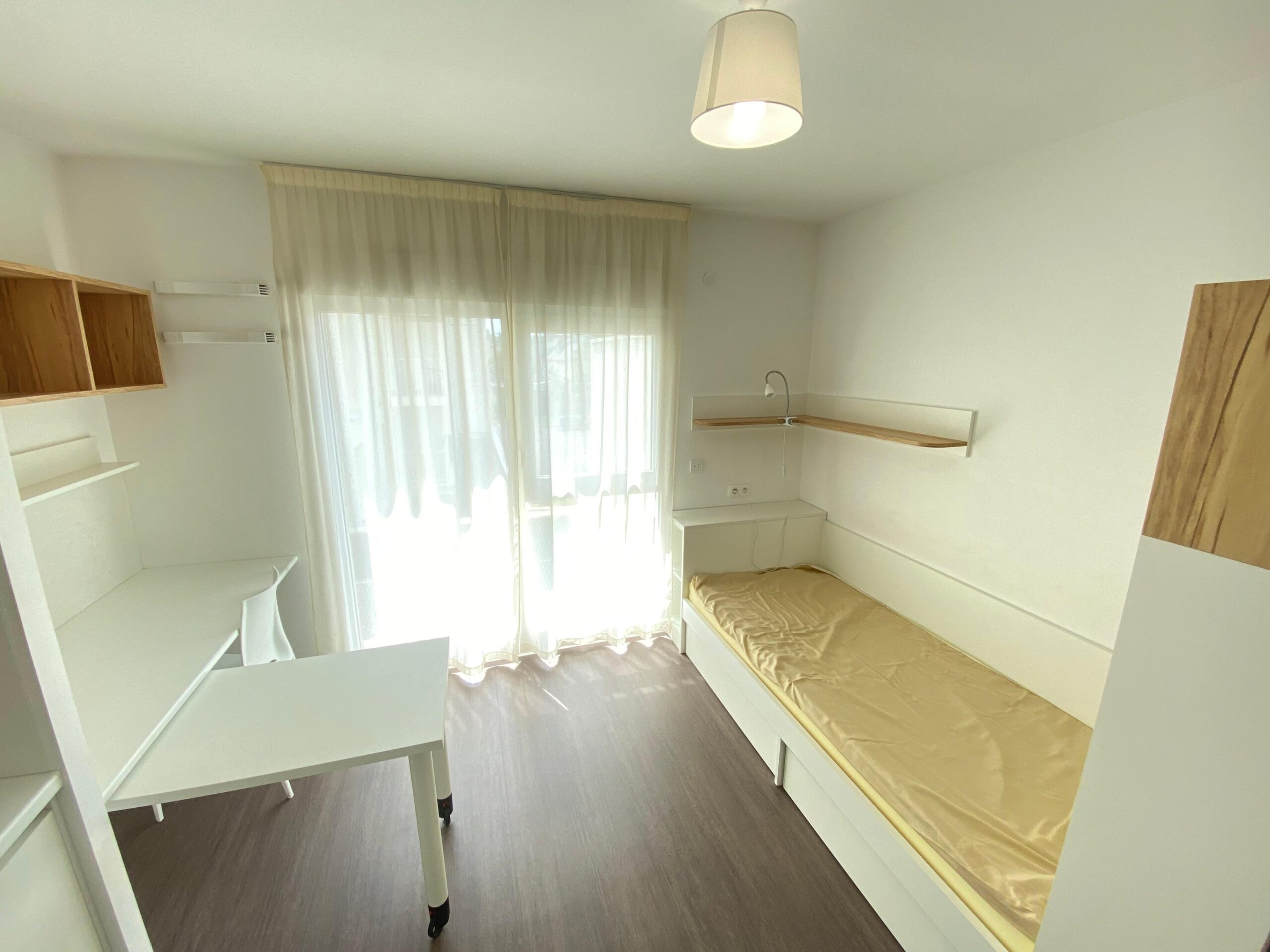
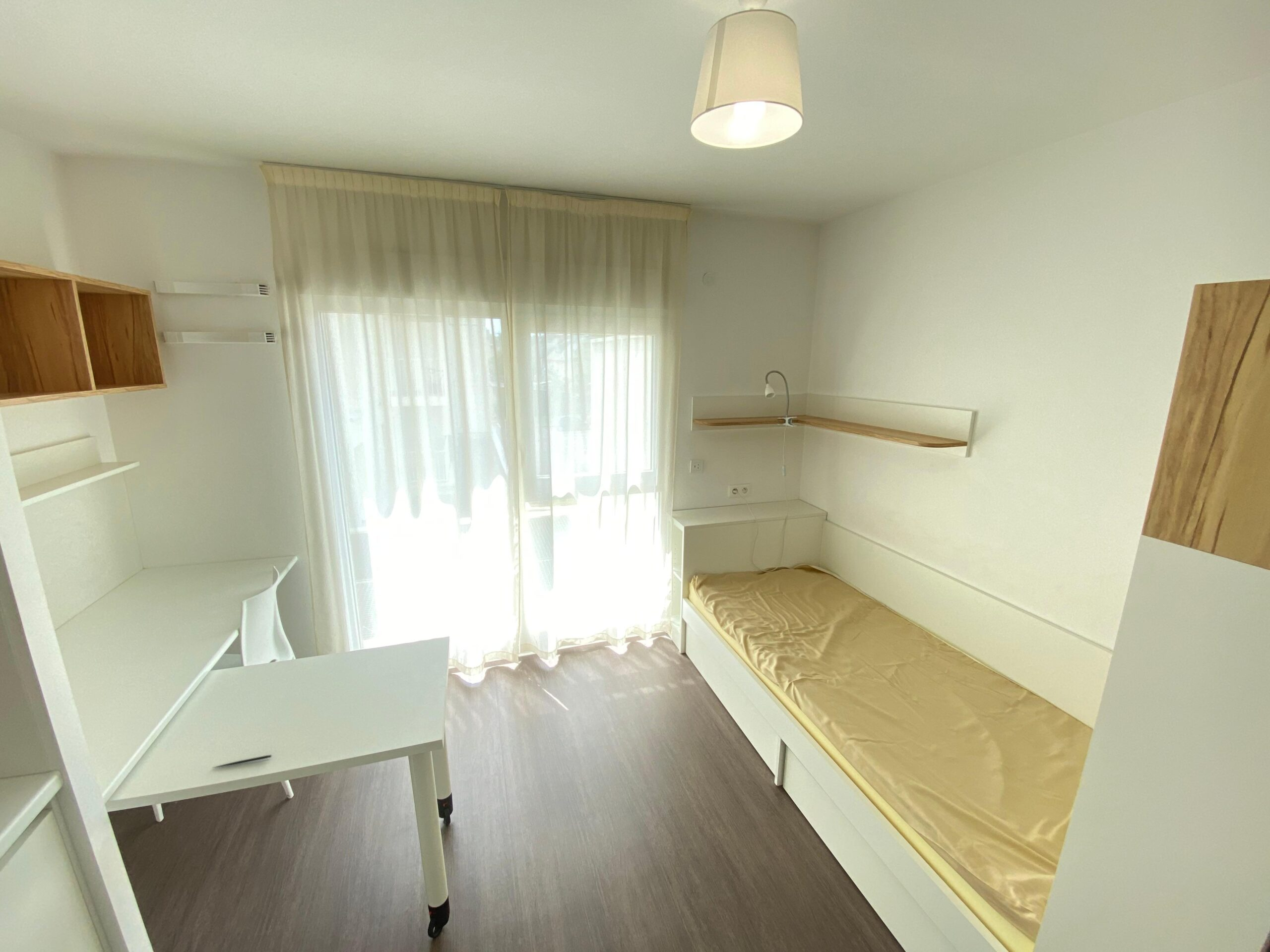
+ pen (242, 761)
